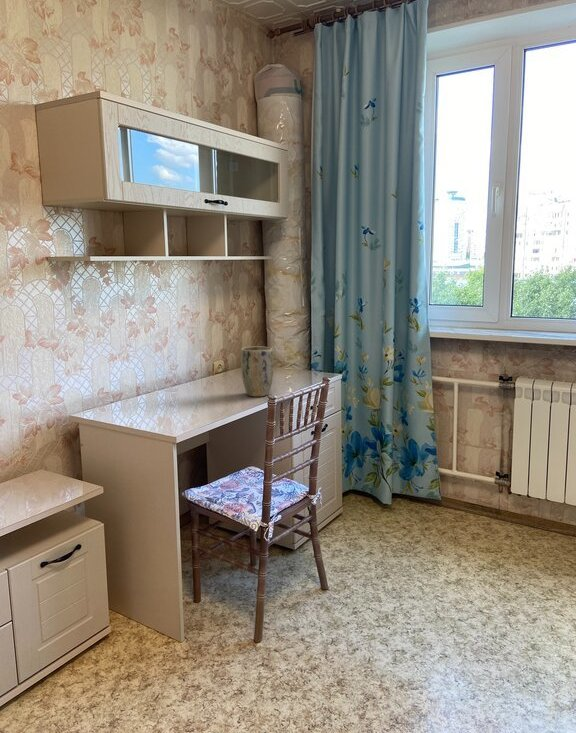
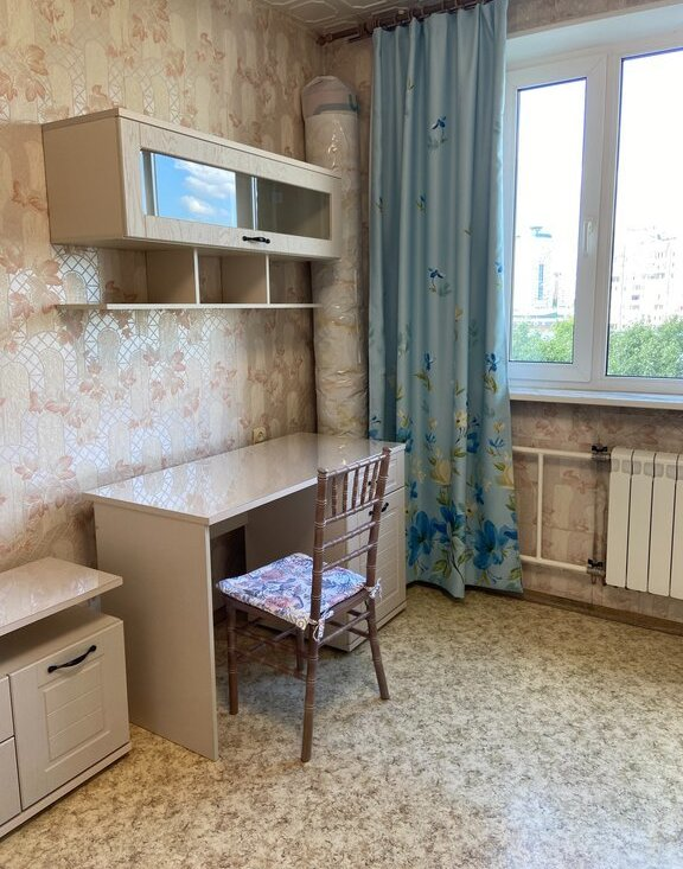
- plant pot (257, 371)
